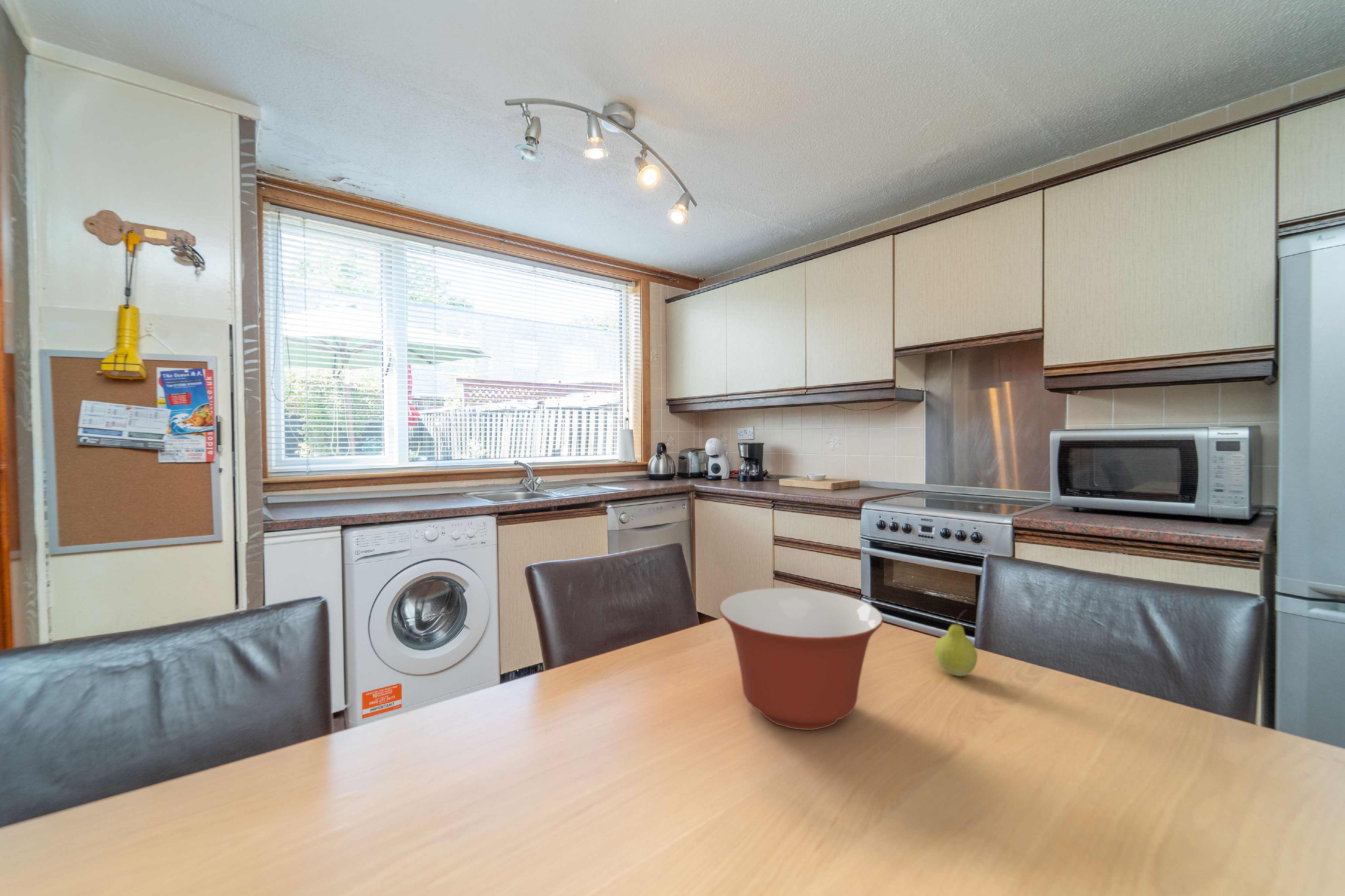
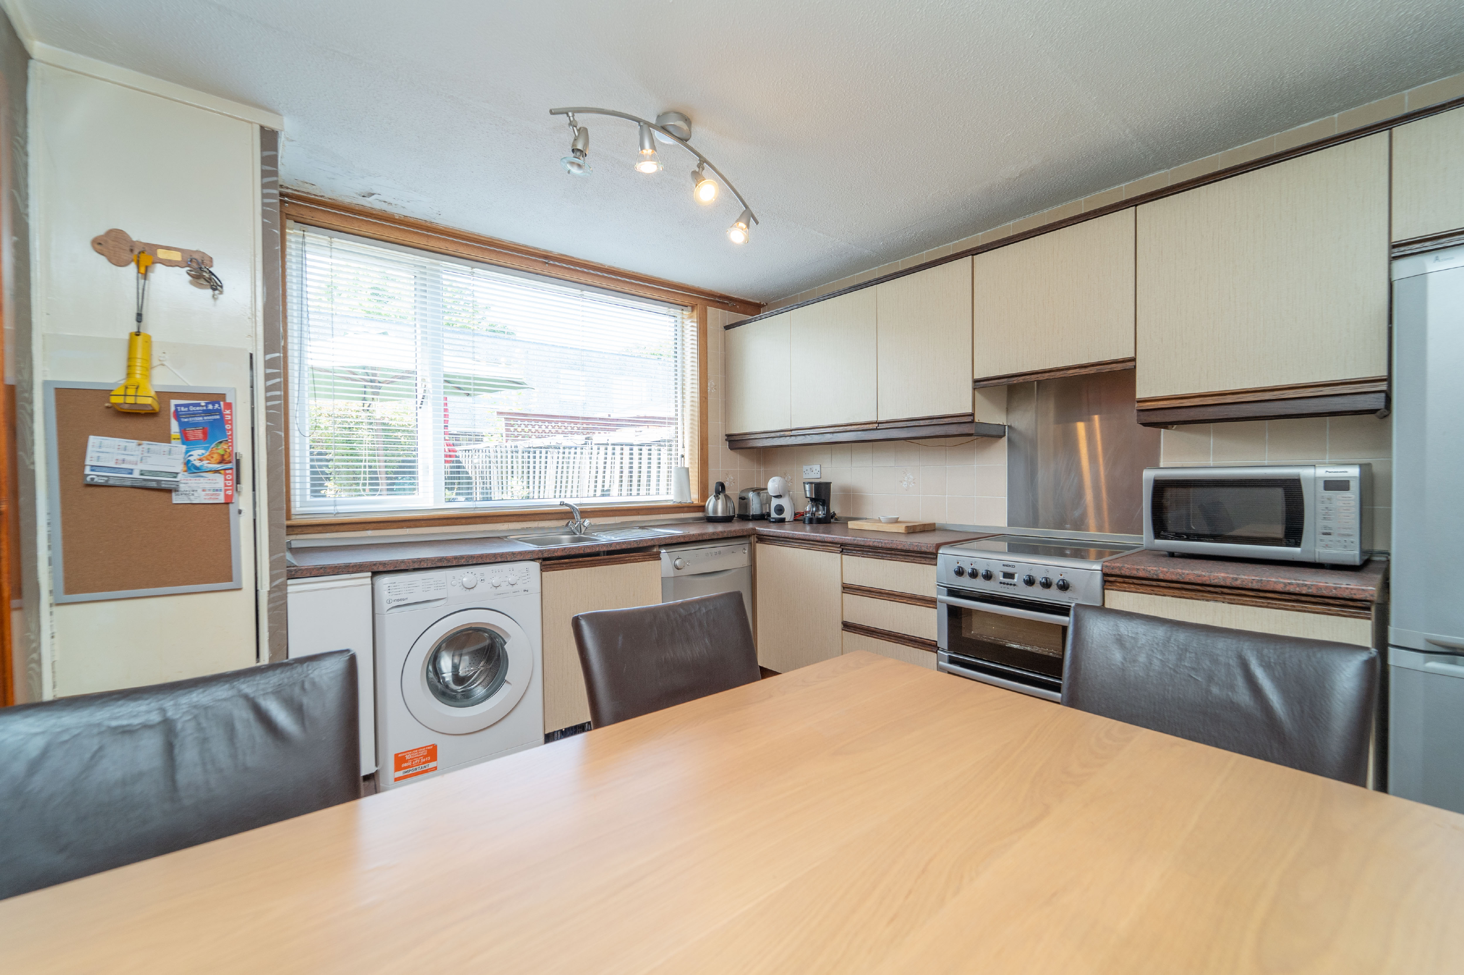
- fruit (955, 641)
- mixing bowl (798, 659)
